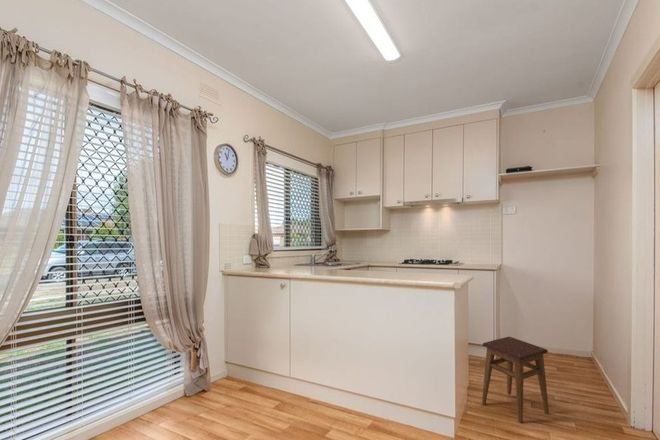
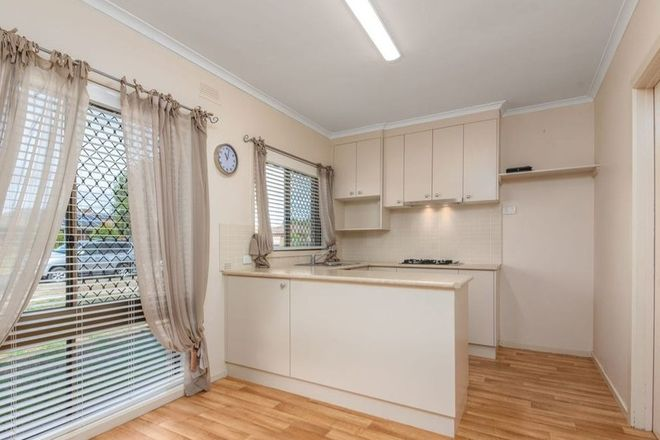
- stool (514, 377)
